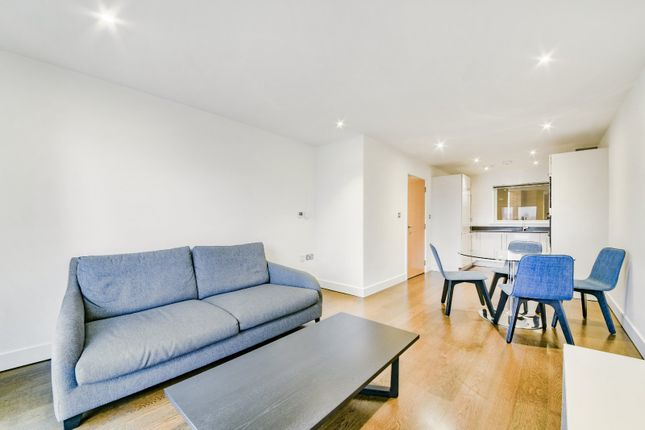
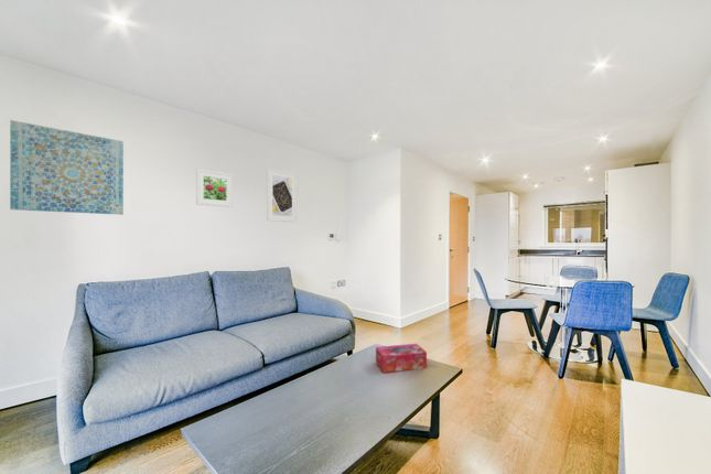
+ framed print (282, 196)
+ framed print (215, 188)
+ tissue box (400, 357)
+ wall art (72, 172)
